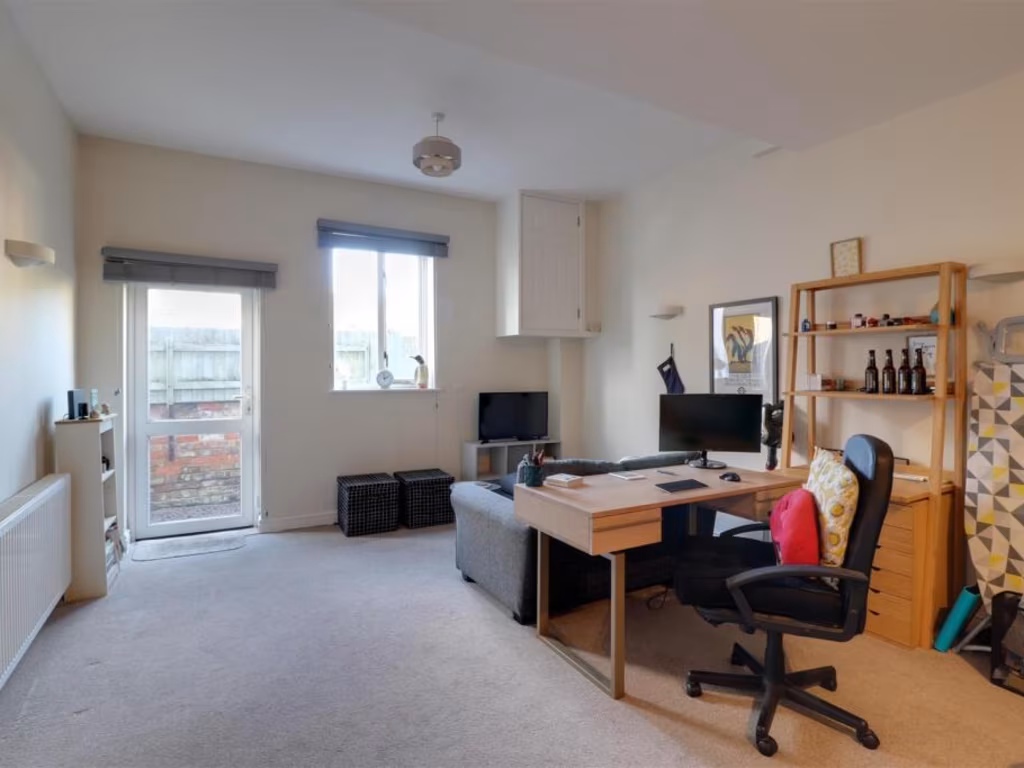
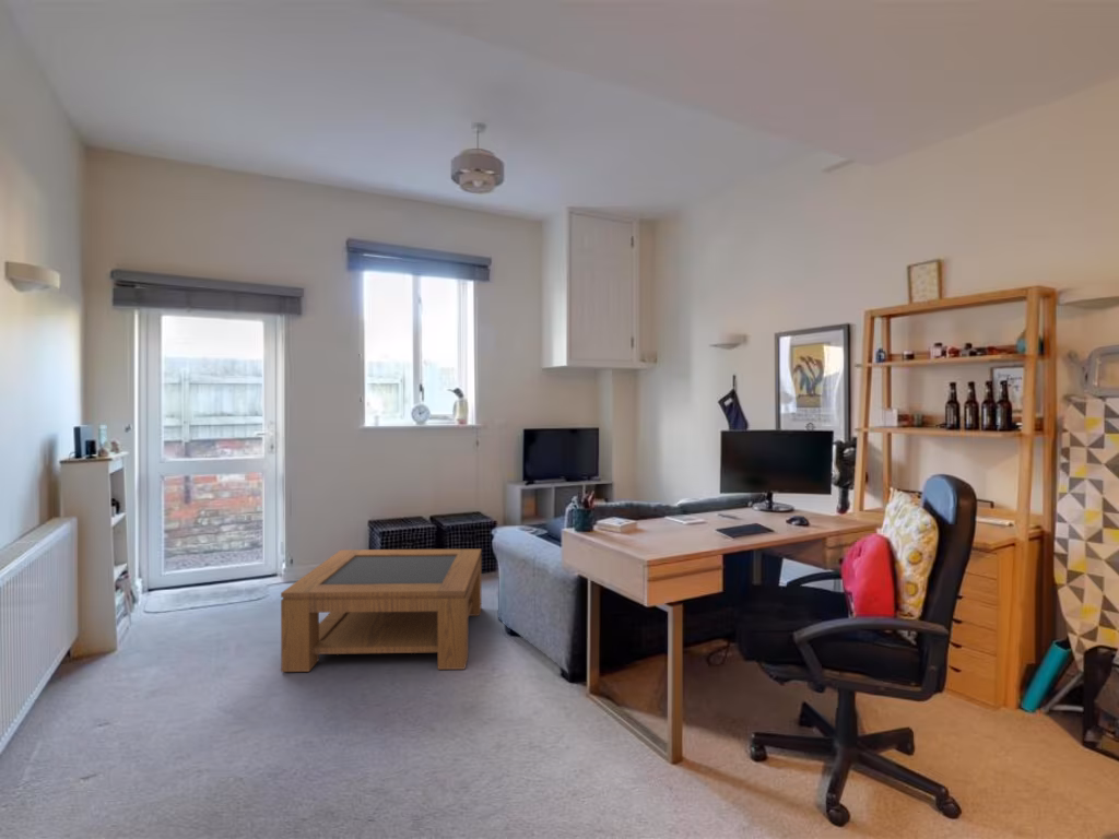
+ coffee table (394, 602)
